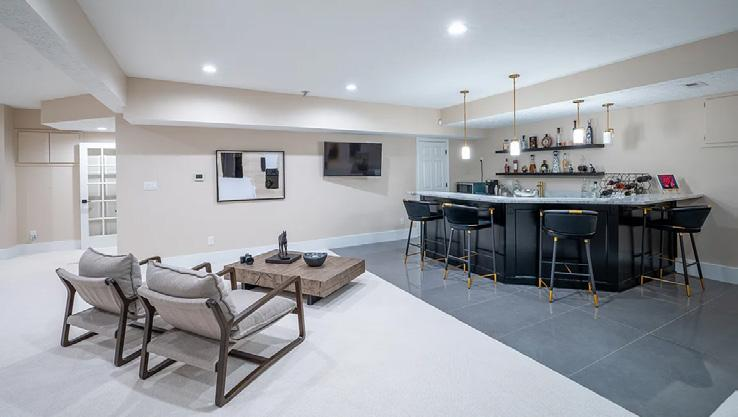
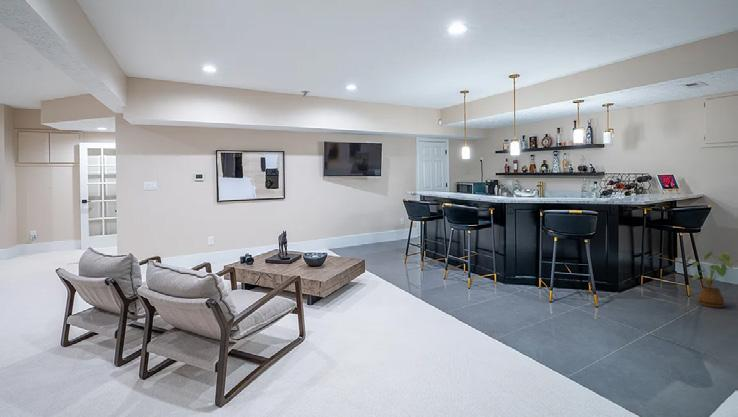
+ house plant (714, 279)
